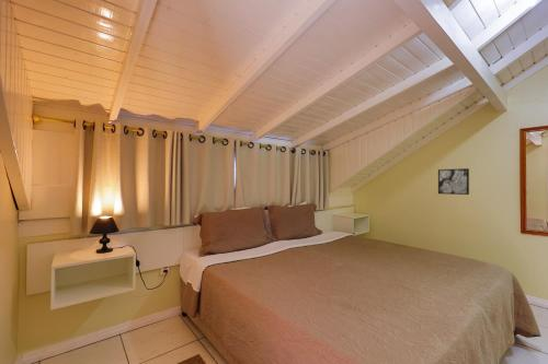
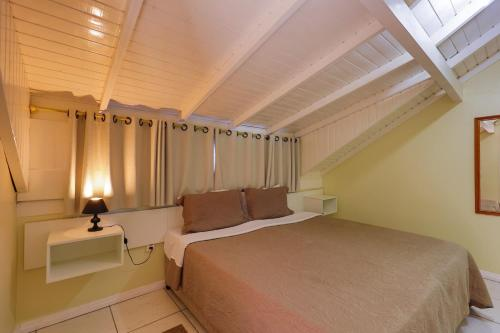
- wall art (453, 181)
